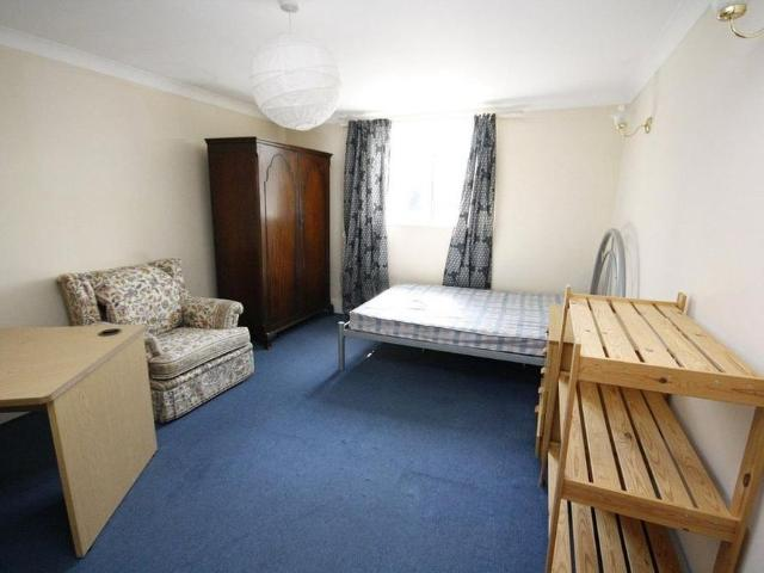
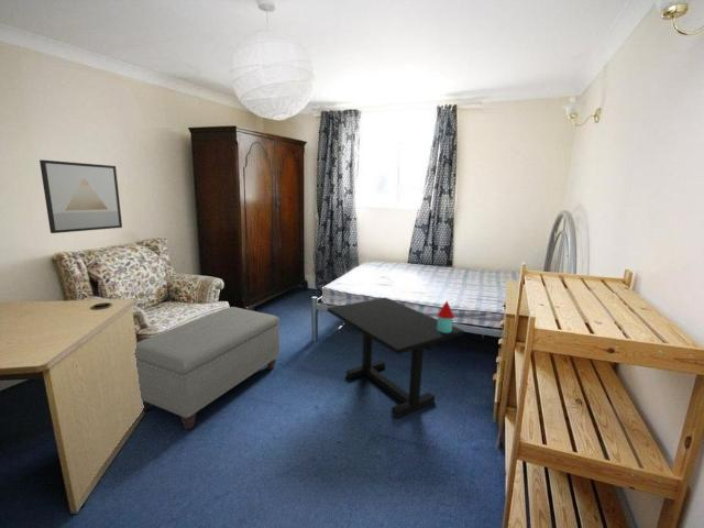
+ side table (388, 341)
+ wall art (85, 197)
+ ottoman (213, 358)
